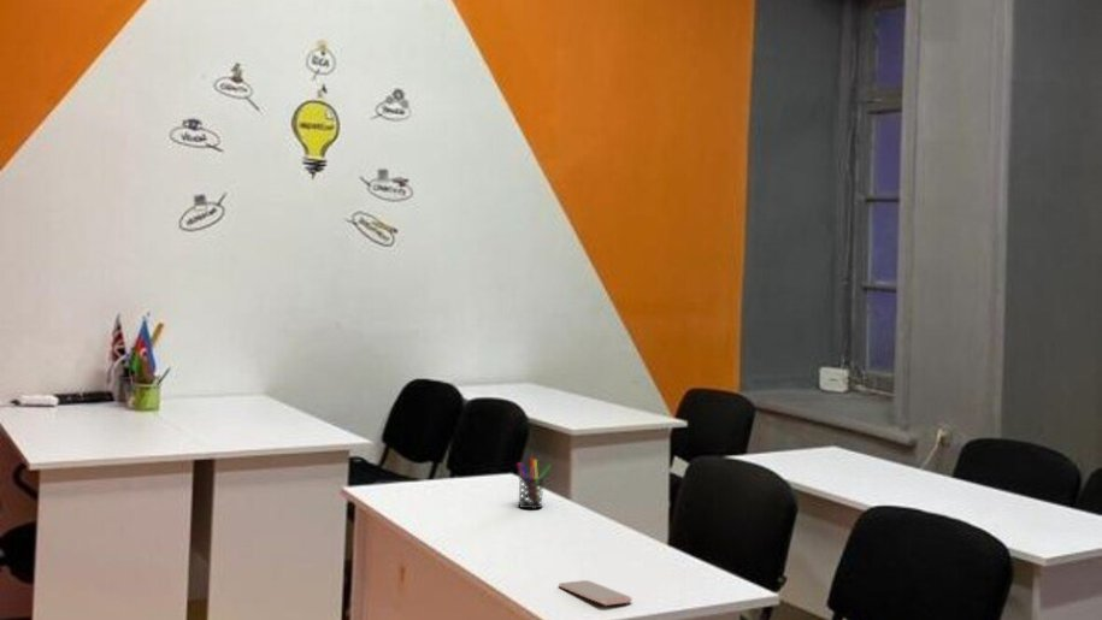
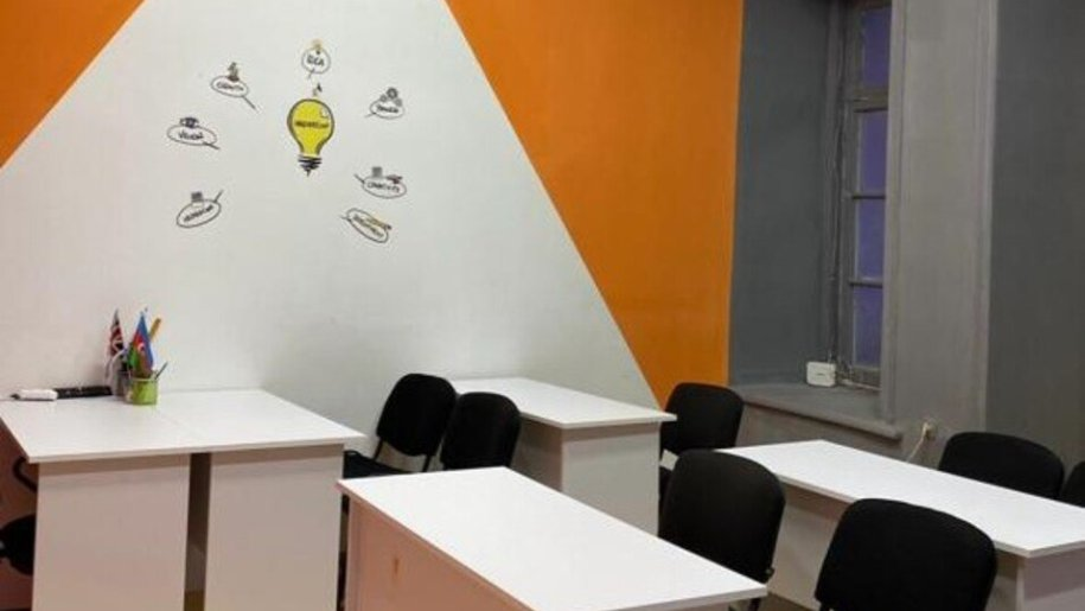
- smartphone (594, 591)
- pen holder (534, 482)
